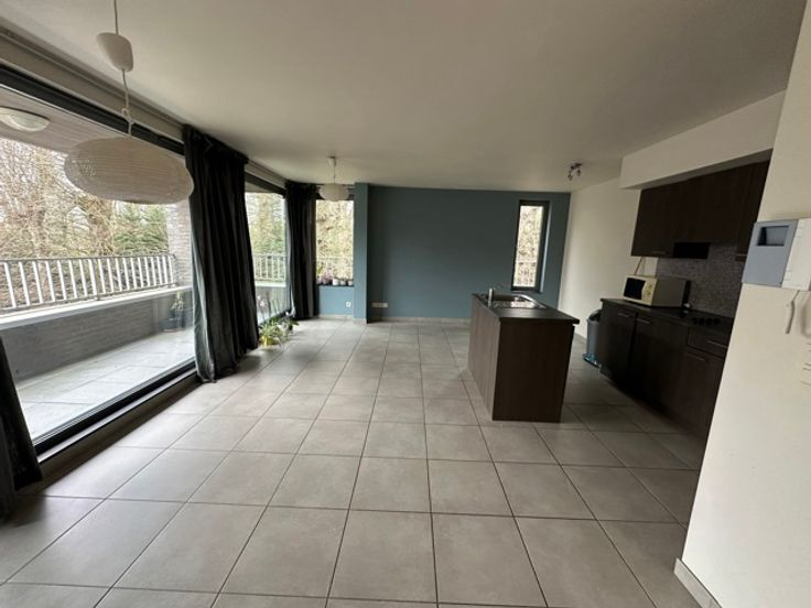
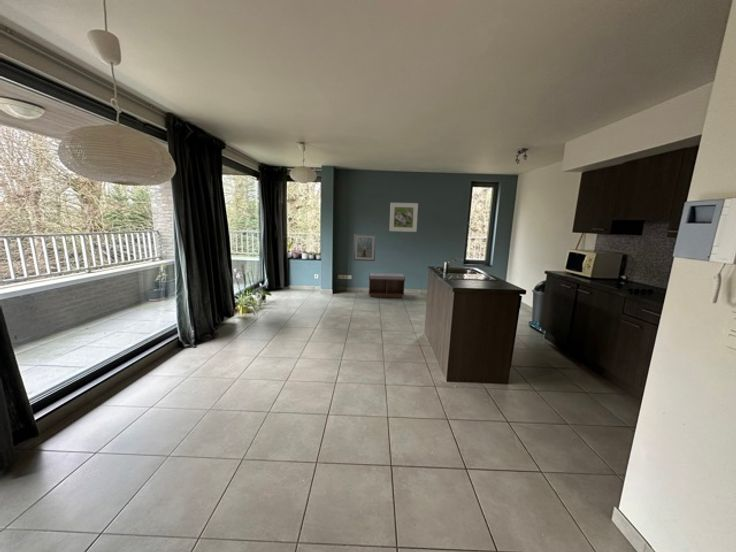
+ bench (386, 284)
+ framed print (403, 217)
+ picture frame (364, 247)
